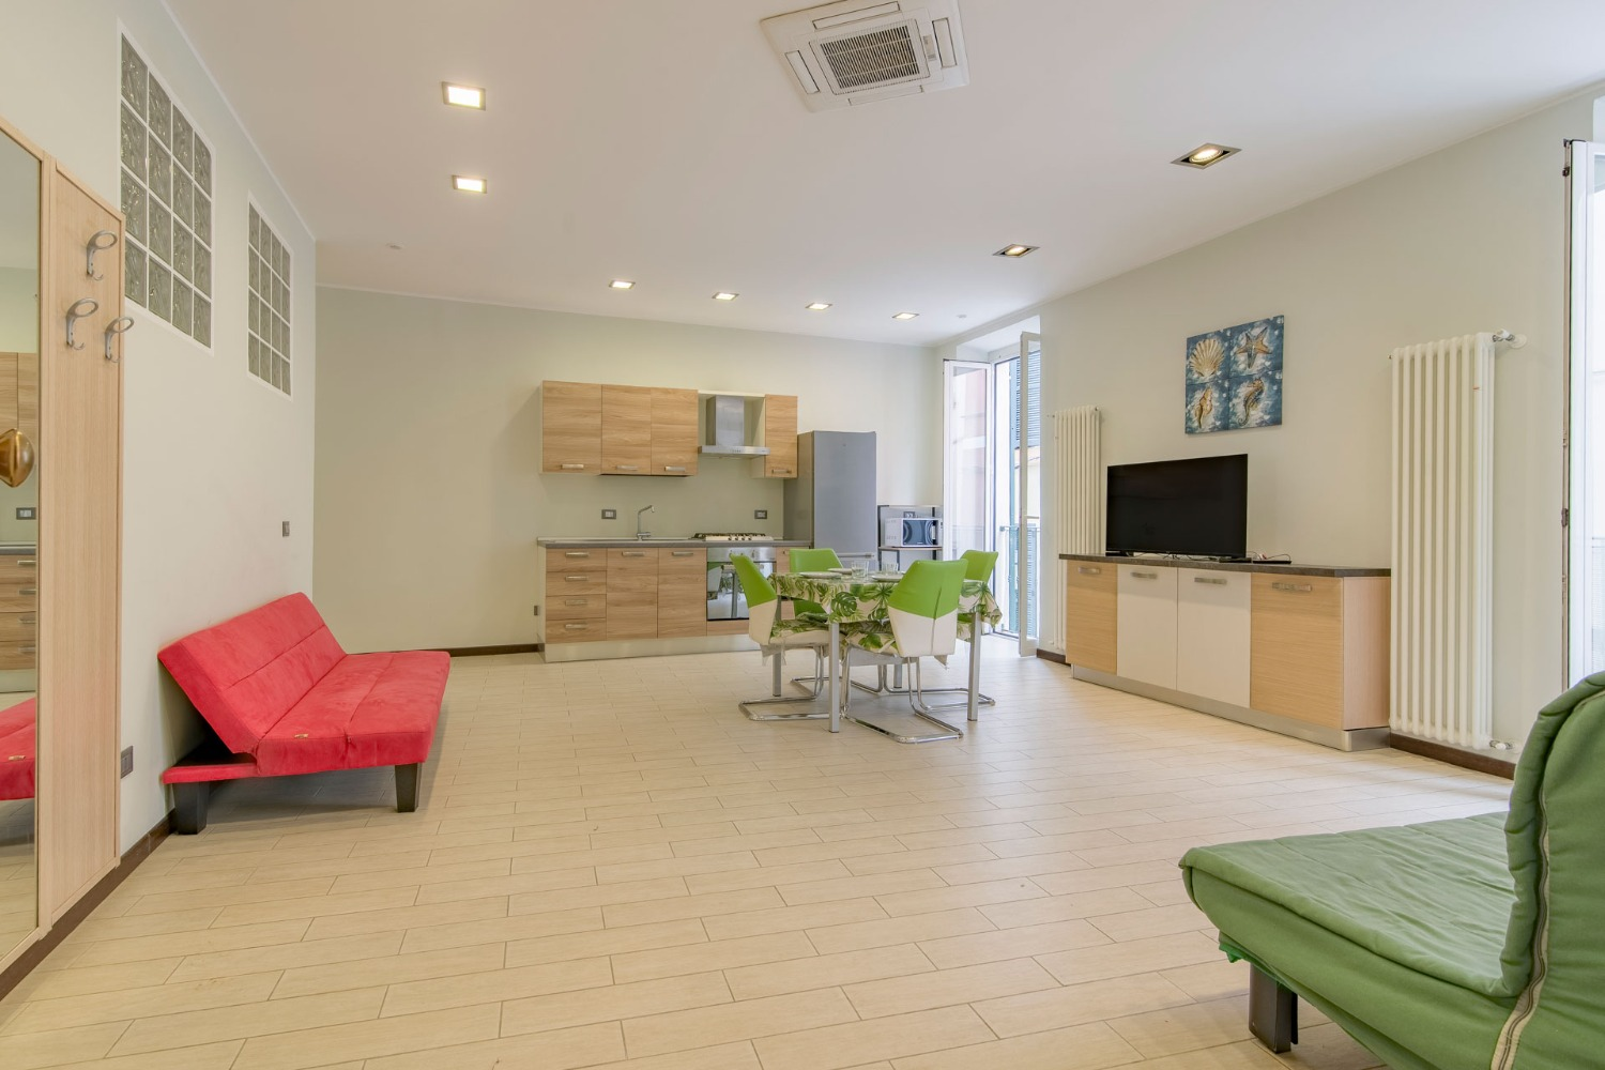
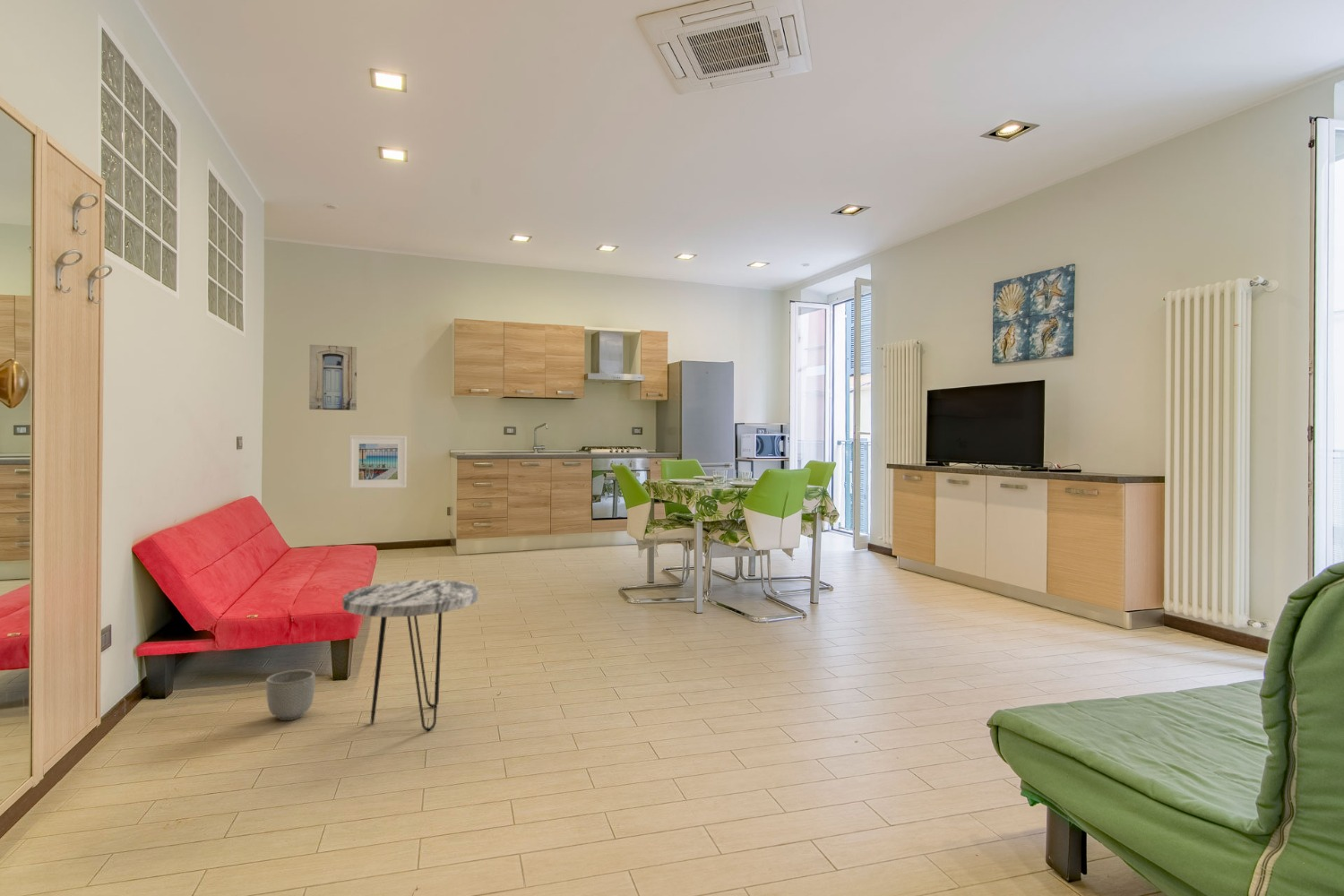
+ planter (290, 696)
+ wall art (333, 377)
+ side table (412, 656)
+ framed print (378, 461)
